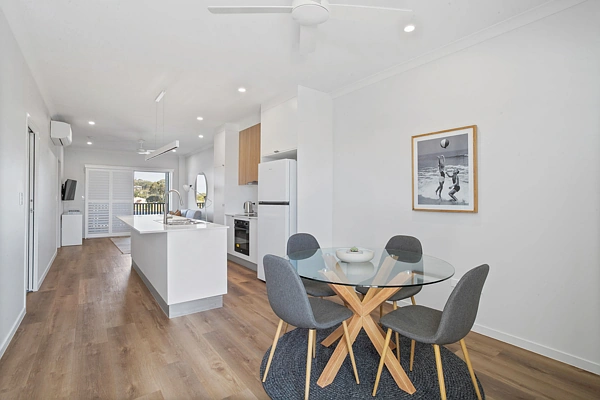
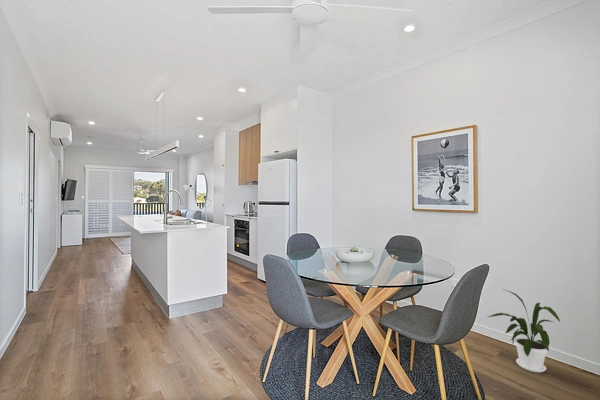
+ house plant (527, 330)
